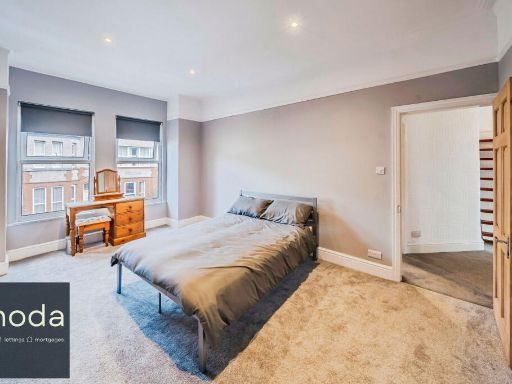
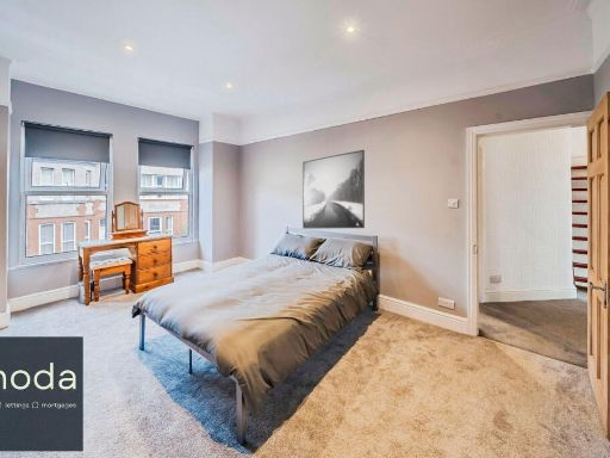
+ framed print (331, 192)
